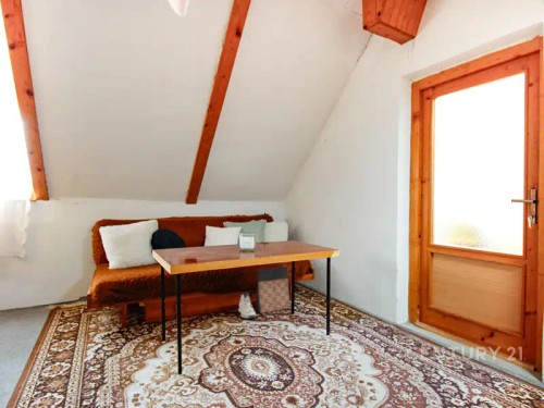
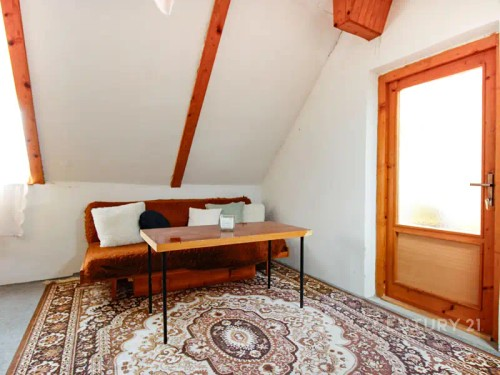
- sneaker (246, 305)
- bag (273, 286)
